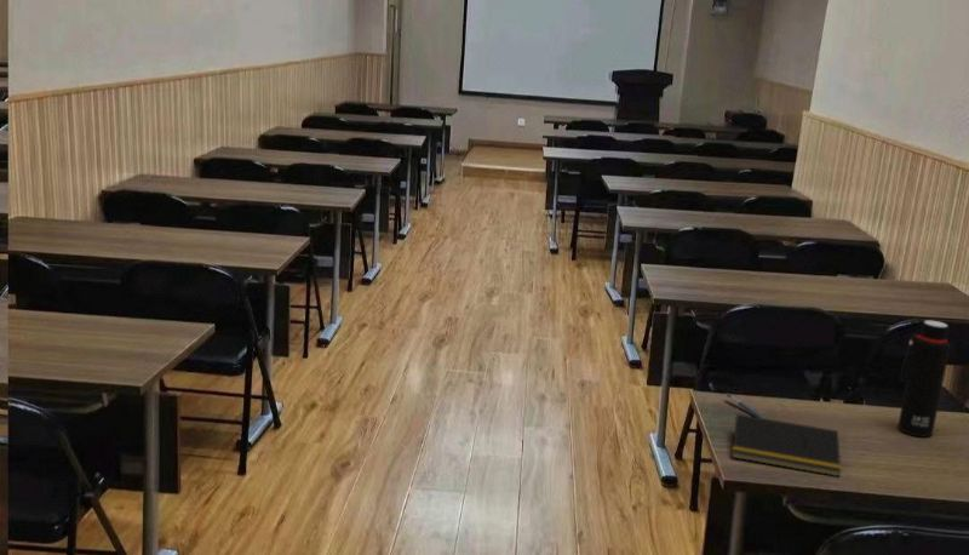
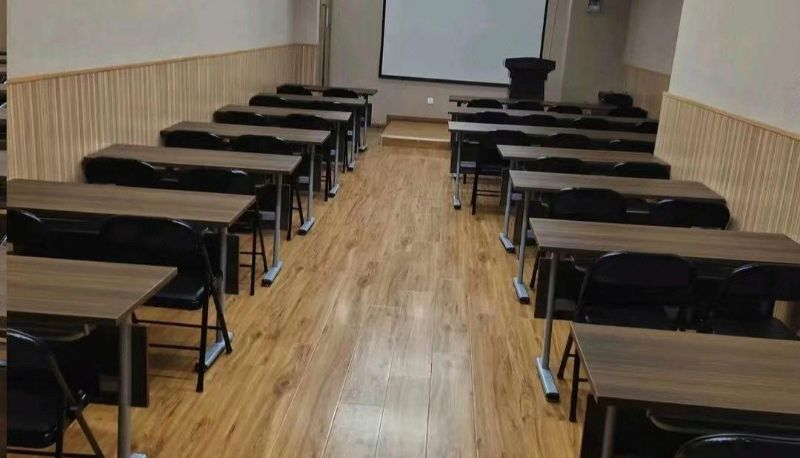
- water bottle (922, 377)
- pen (742, 405)
- notepad (785, 444)
